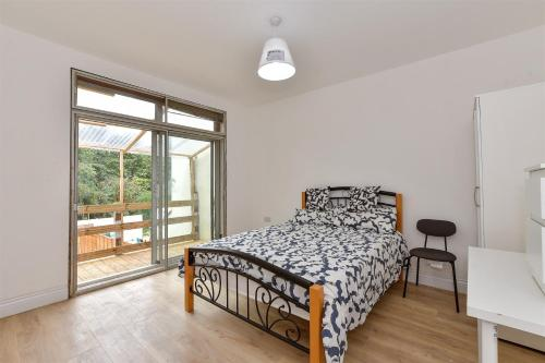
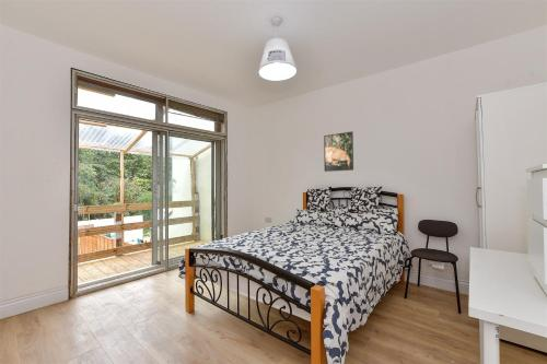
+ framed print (338, 152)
